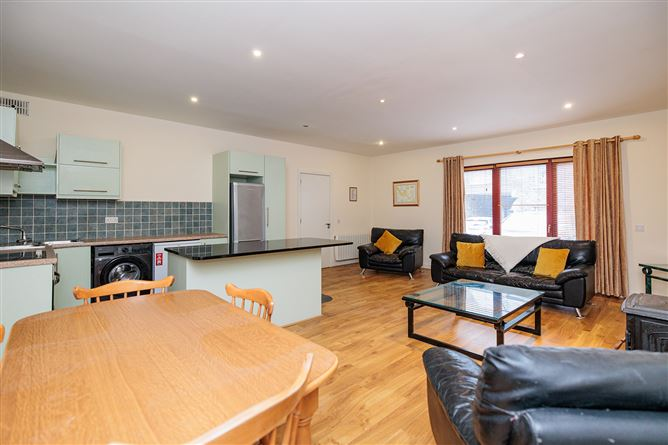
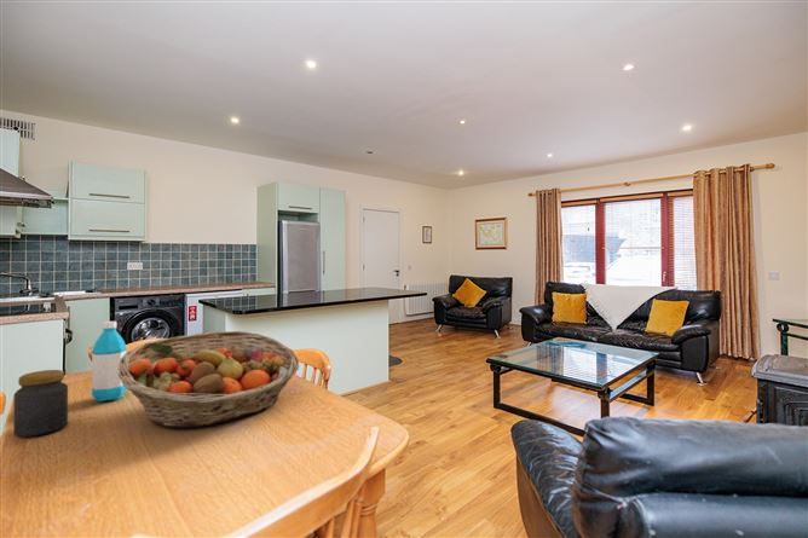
+ jar (41, 400)
+ water bottle (109, 359)
+ fruit basket (217, 372)
